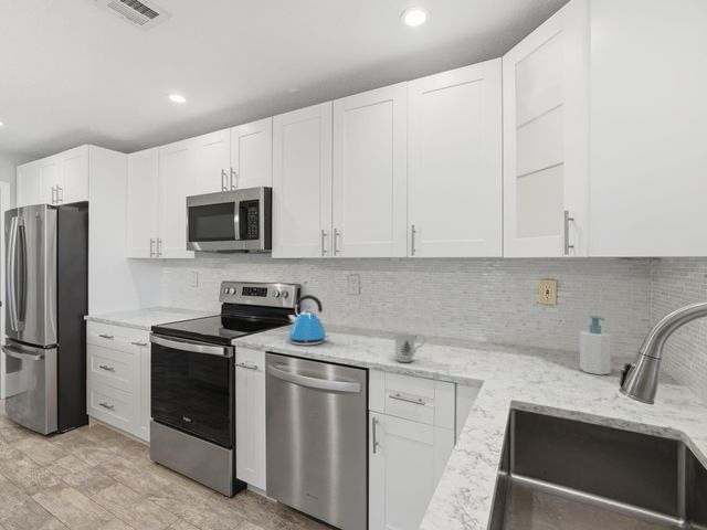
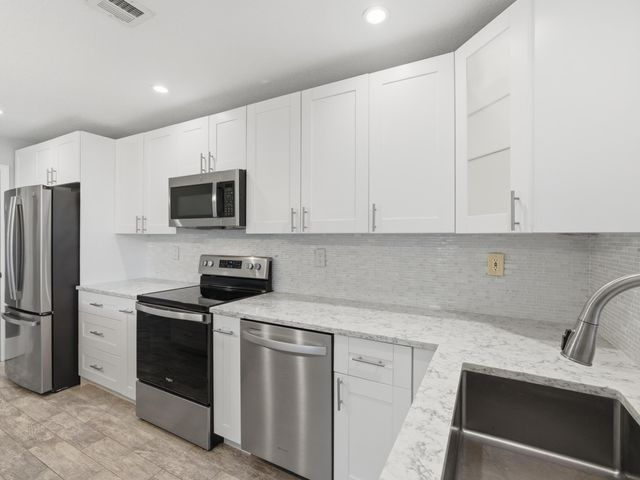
- soap bottle (594, 343)
- mug (409, 347)
- kettle (308, 318)
